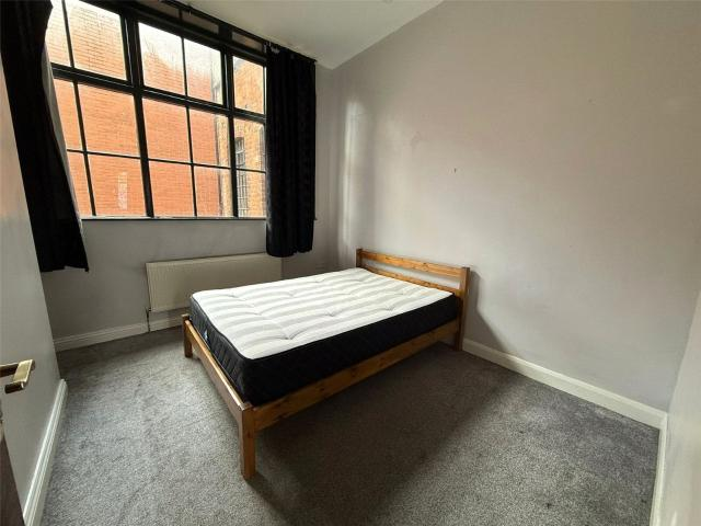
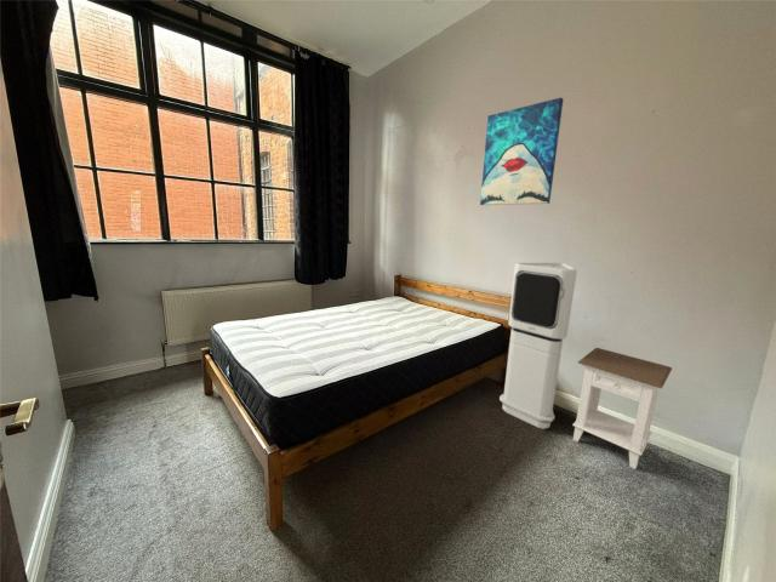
+ wall art (517, 156)
+ air purifier (541, 341)
+ nightstand (618, 394)
